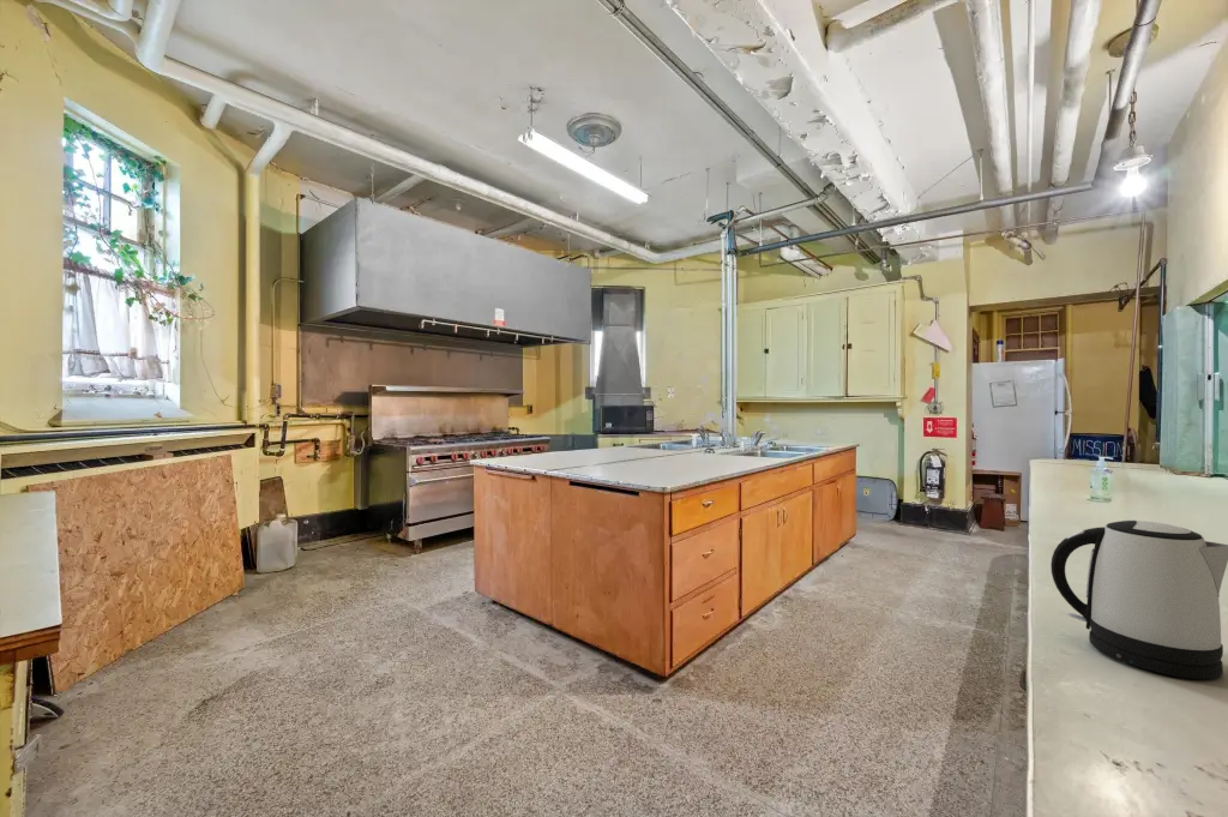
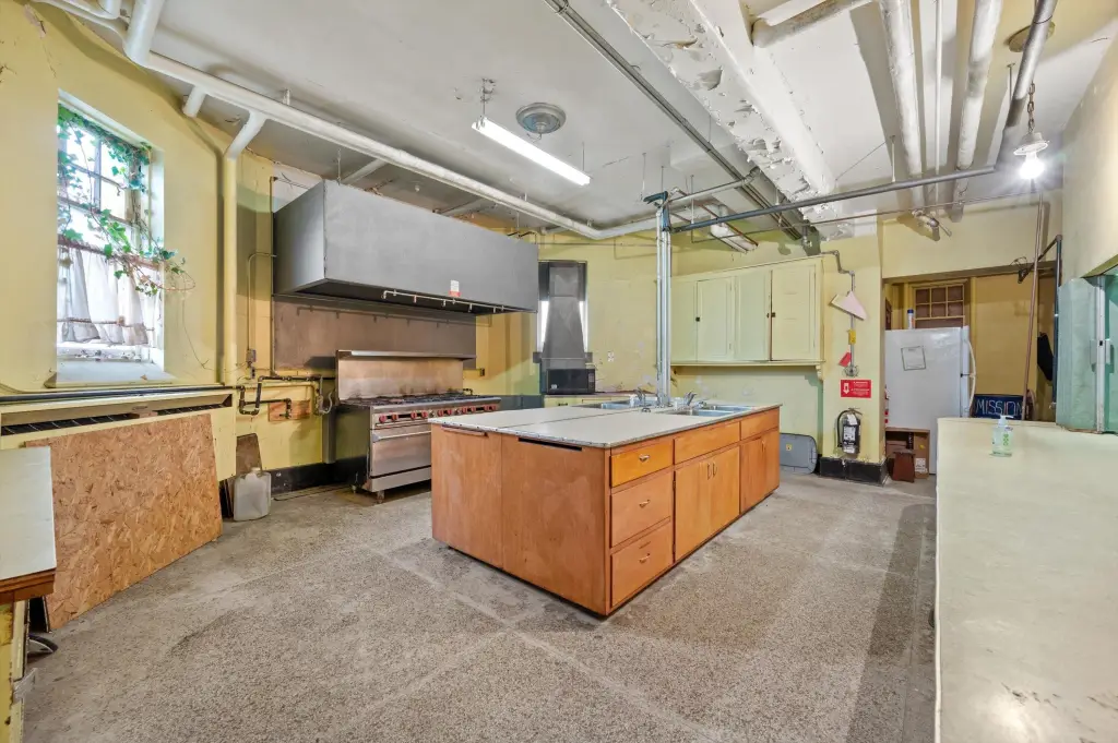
- kettle (1132, 585)
